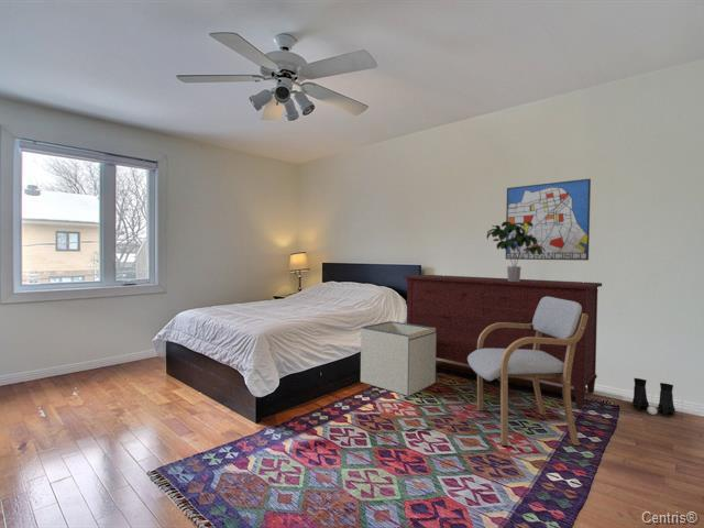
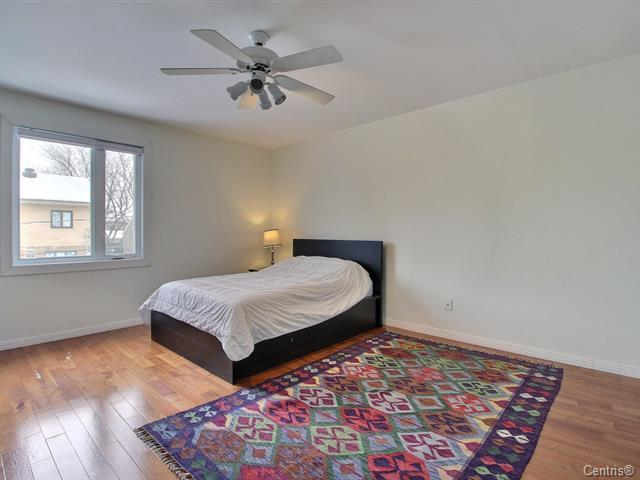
- boots (660, 394)
- armchair (518, 362)
- storage bin (398, 354)
- wall art (544, 221)
- dresser (493, 330)
- potted plant (514, 251)
